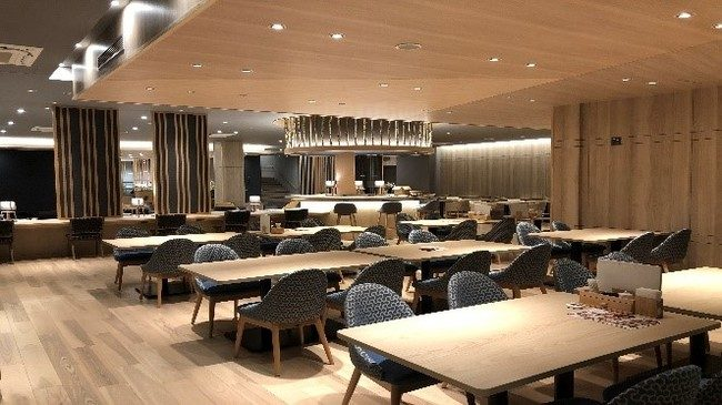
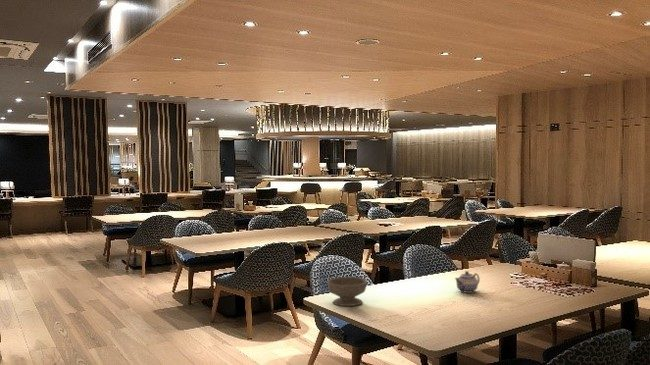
+ bowl (347, 291)
+ teapot (467, 281)
